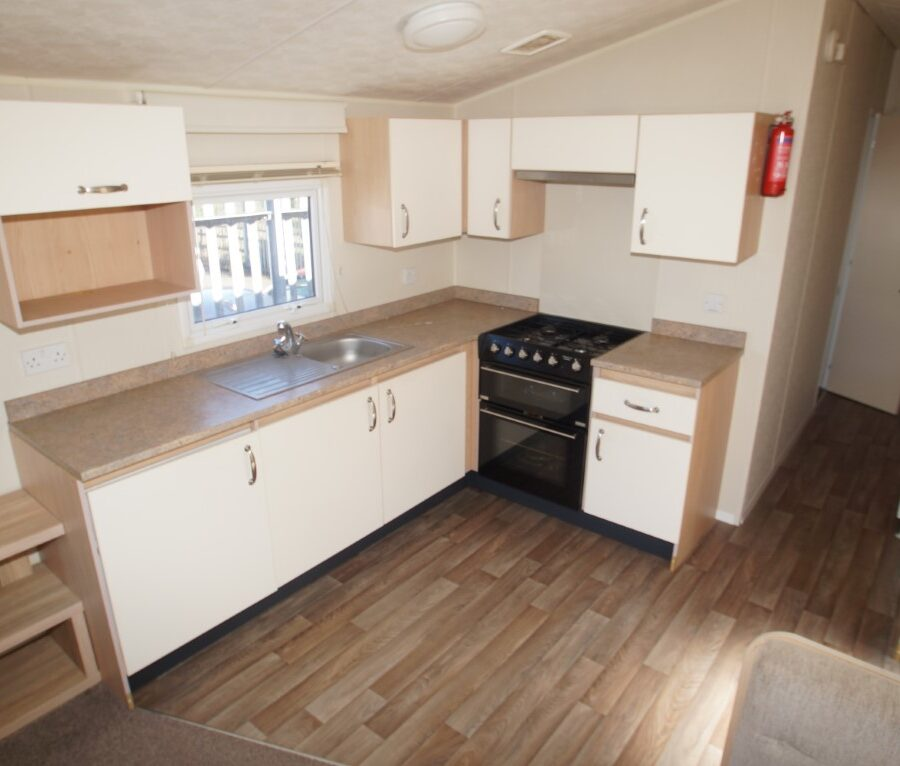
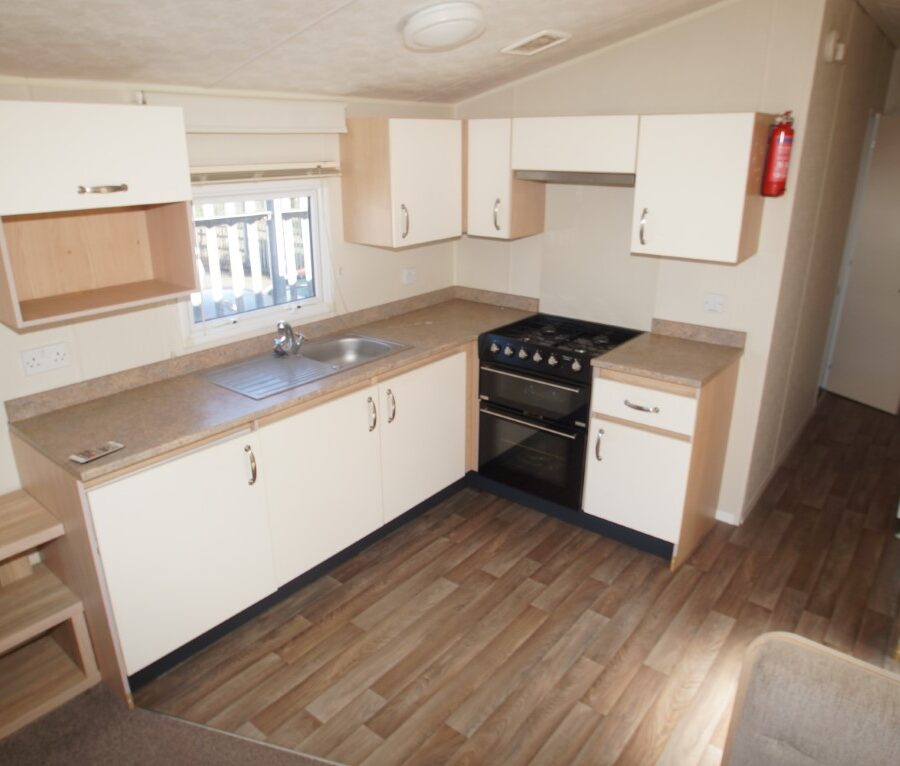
+ smartphone (97, 451)
